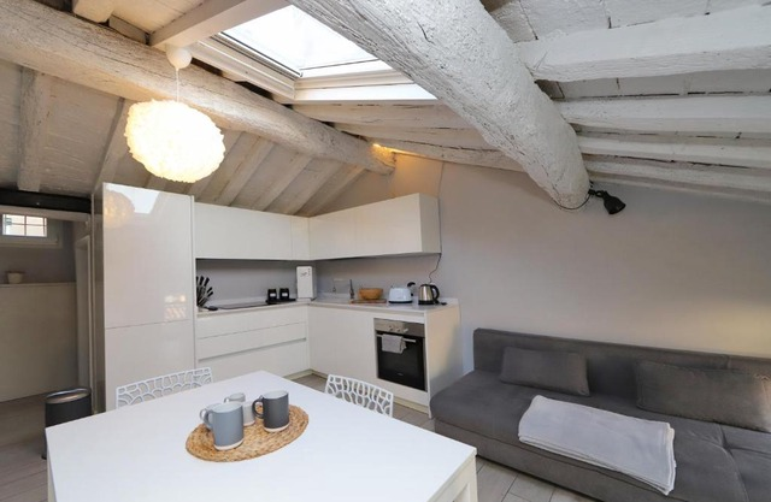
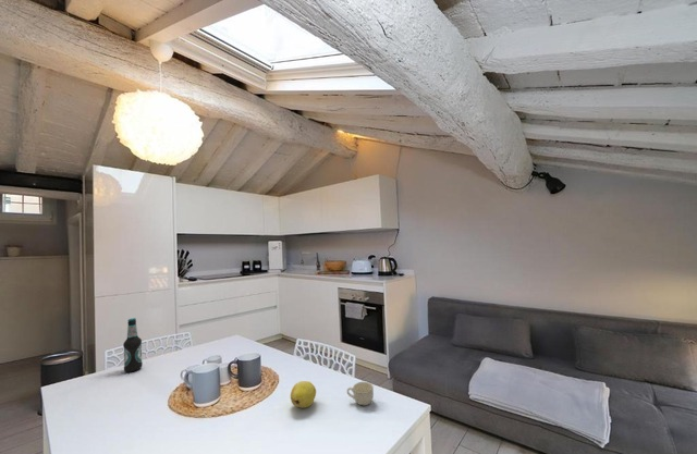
+ cup (360, 394)
+ bottle (132, 344)
+ fruit (302, 394)
